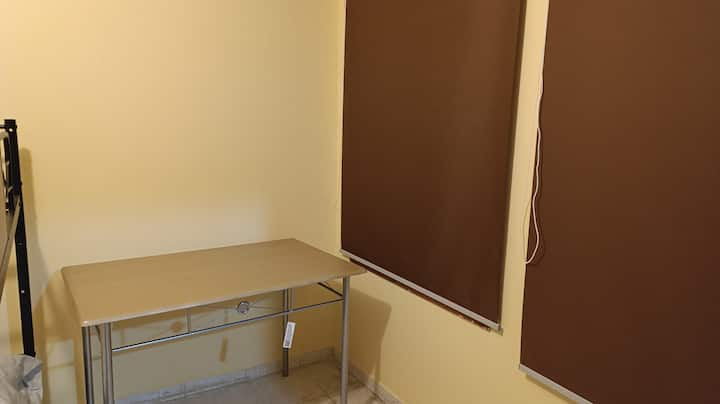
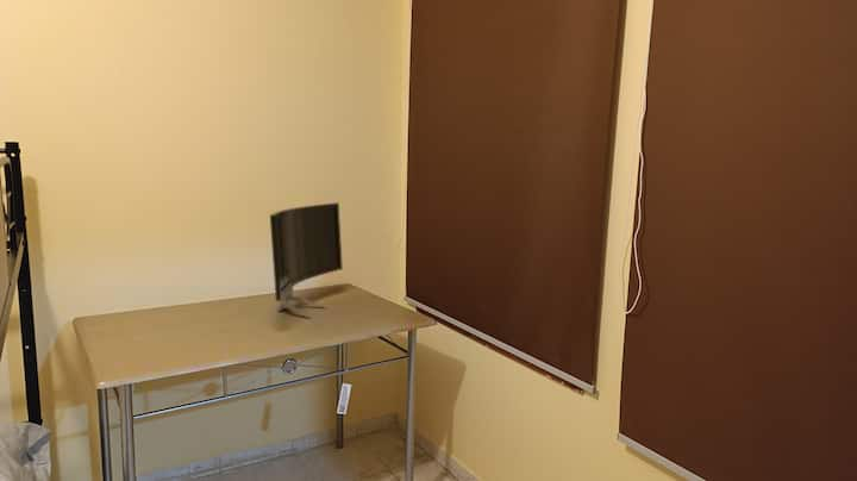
+ monitor (299, 260)
